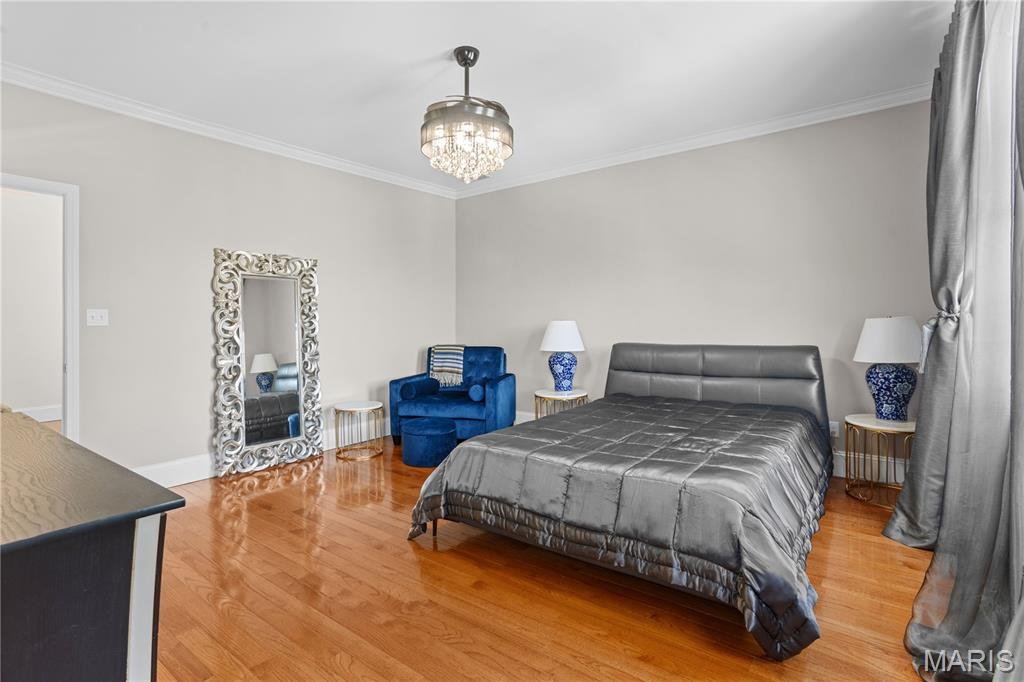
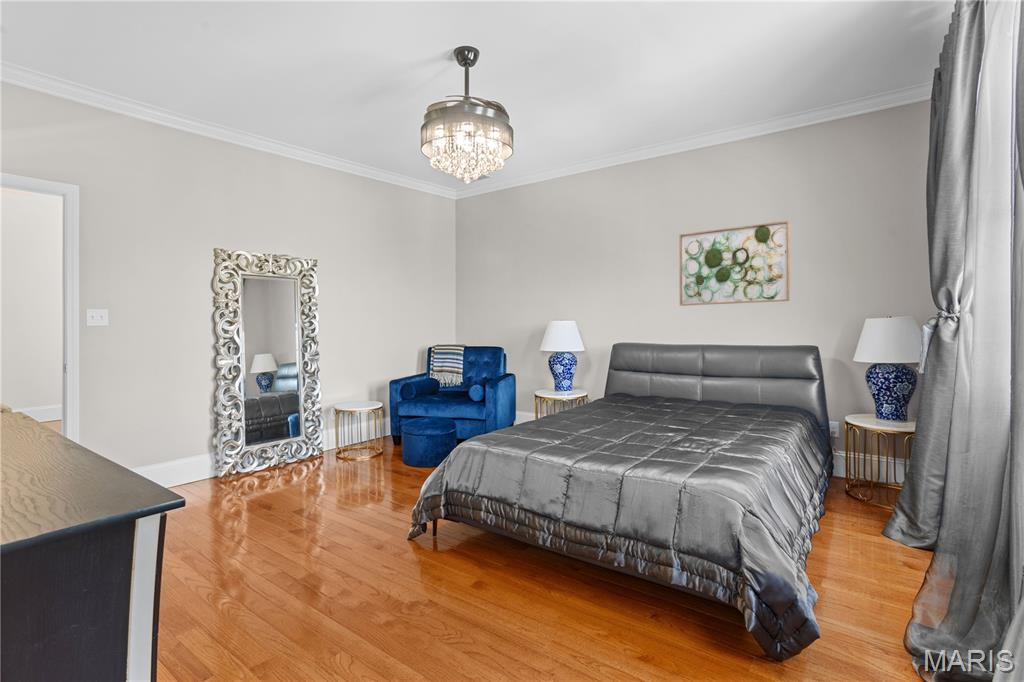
+ wall art (731, 265)
